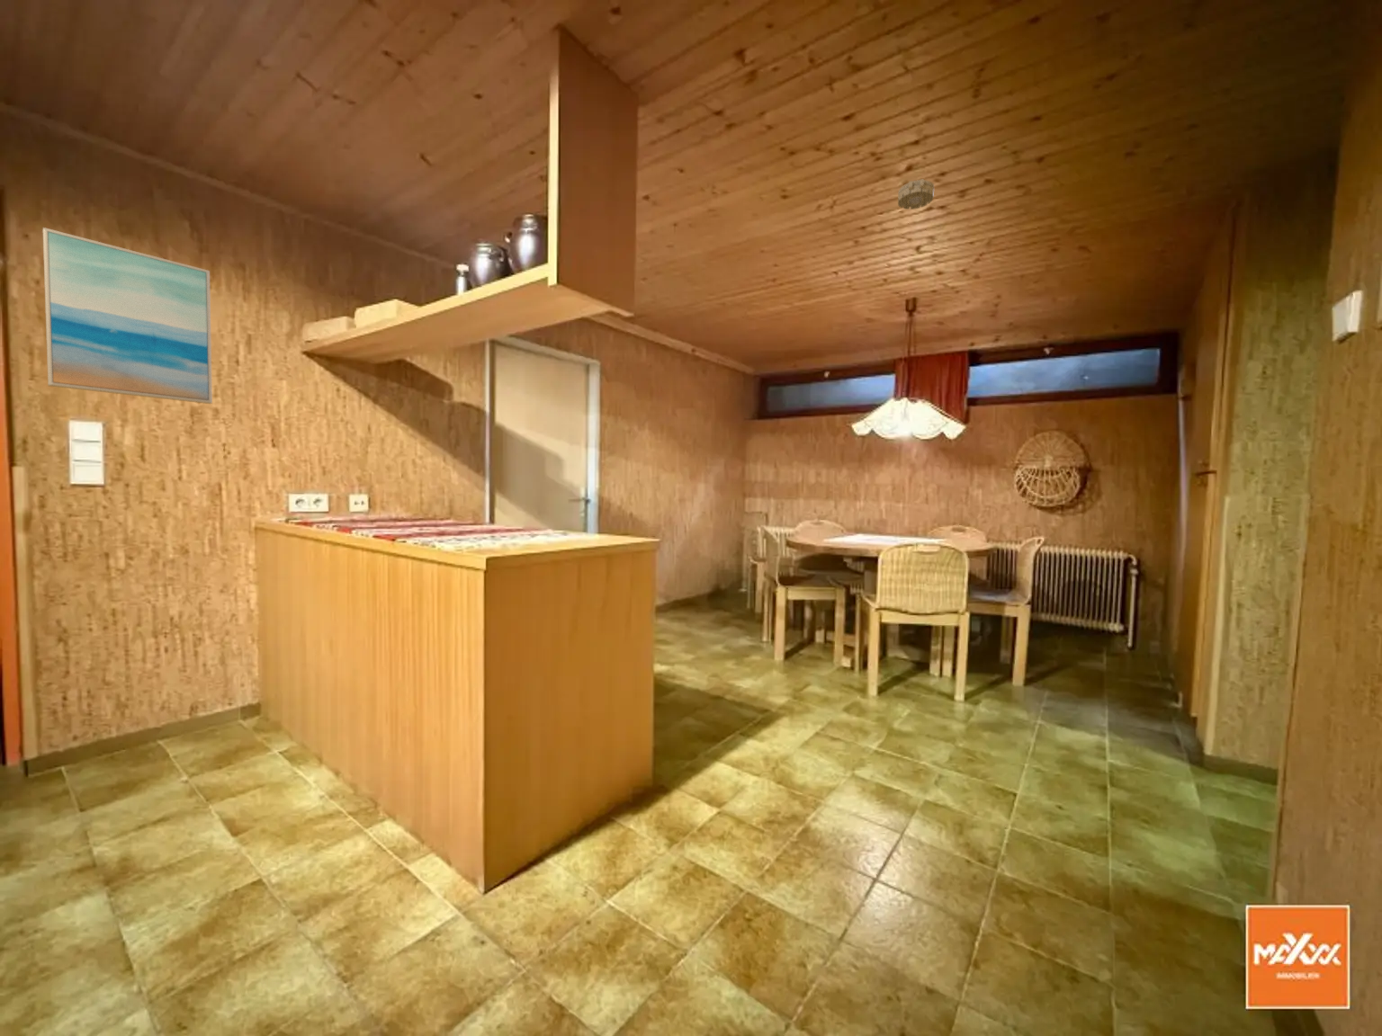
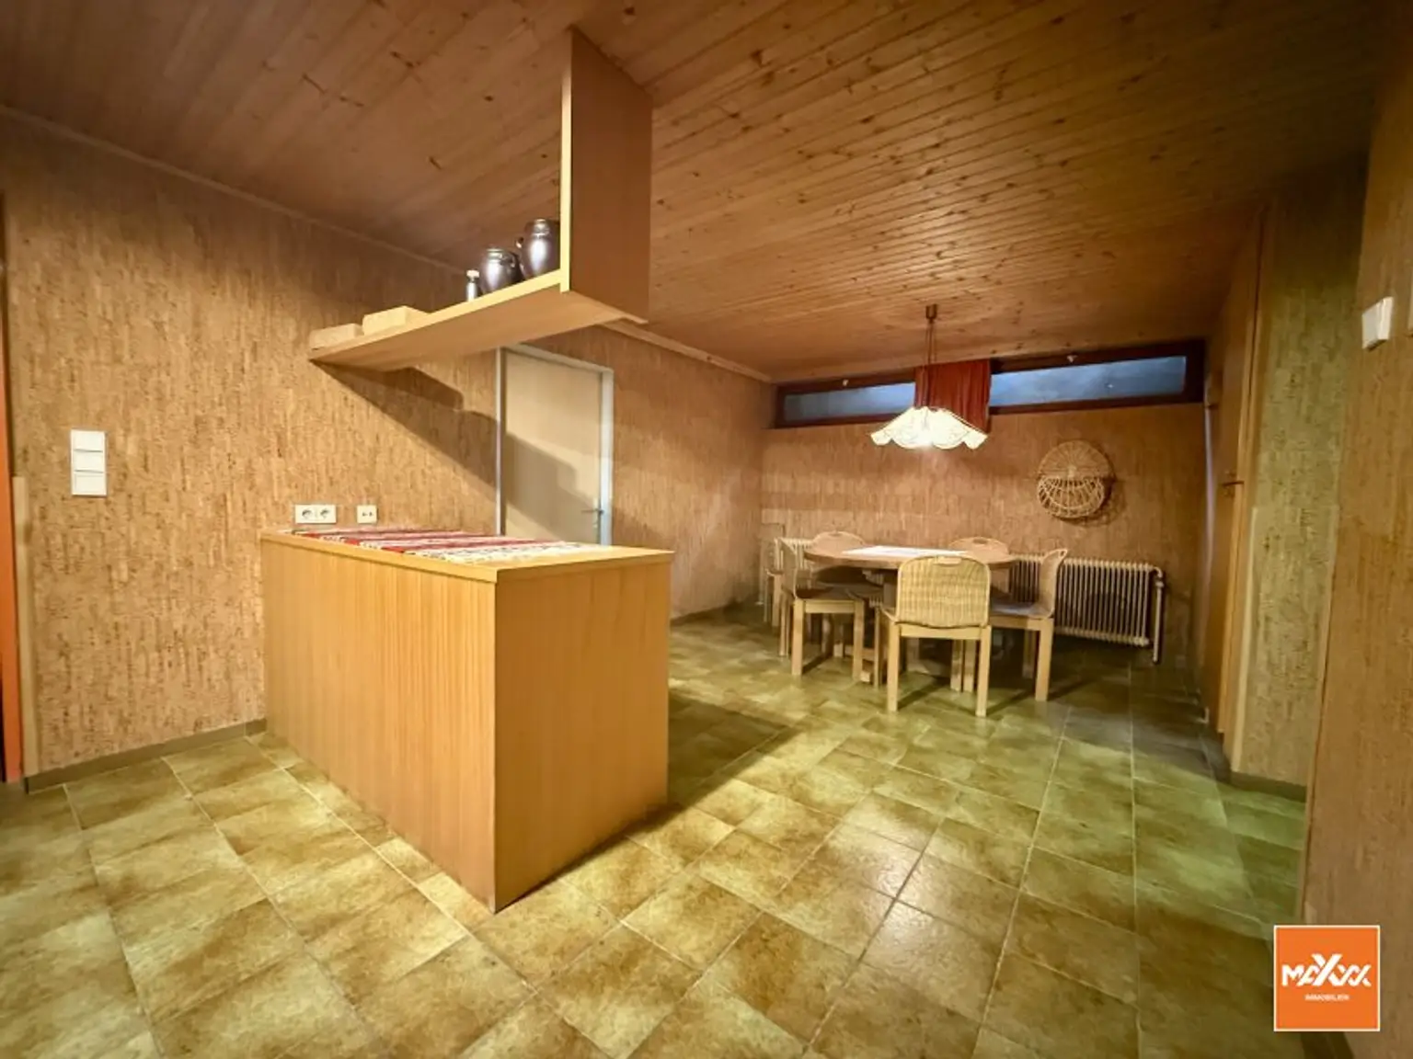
- smoke detector (915, 194)
- wall art (134, 324)
